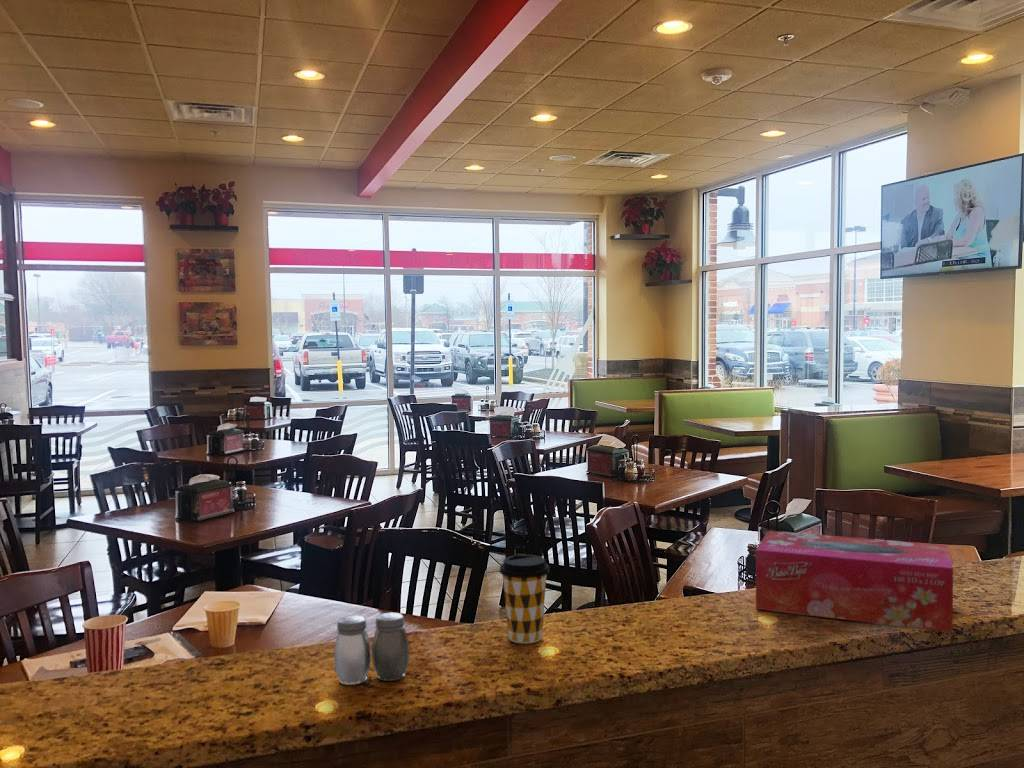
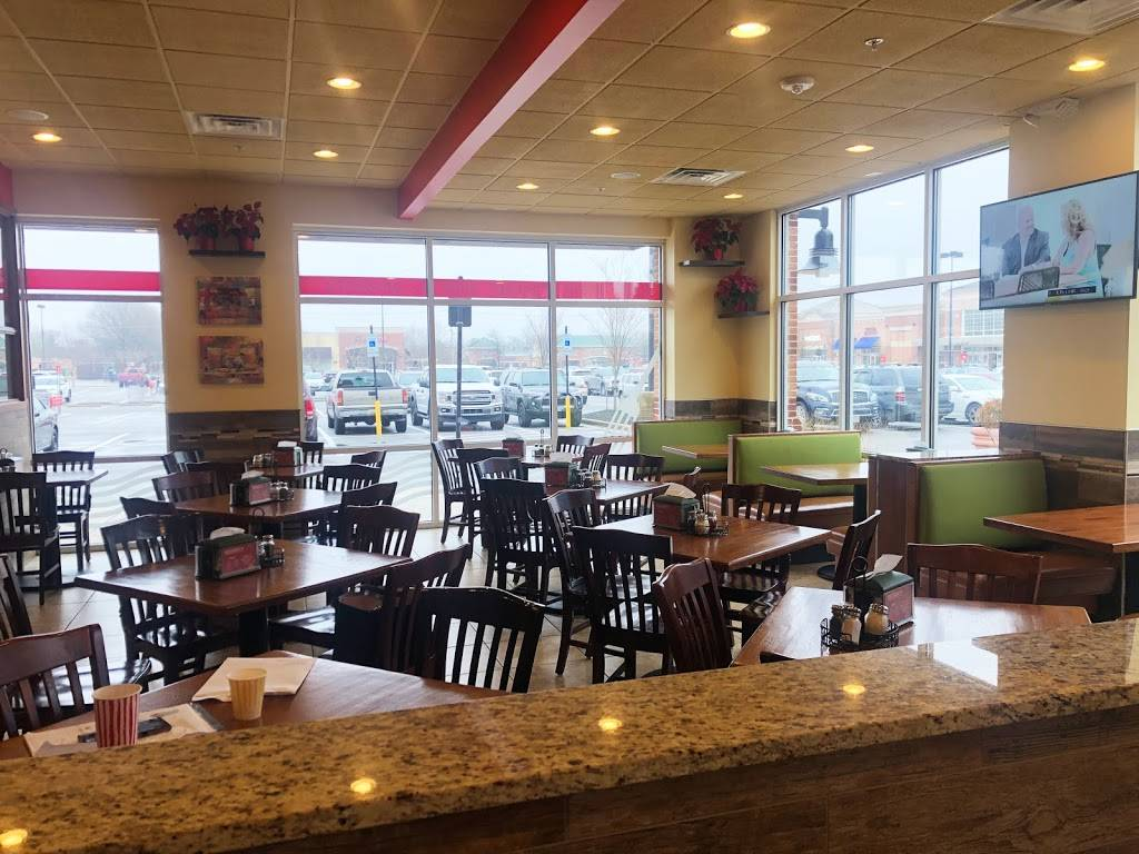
- tissue box (851, 576)
- salt and pepper shaker (373, 647)
- coffee cup (524, 598)
